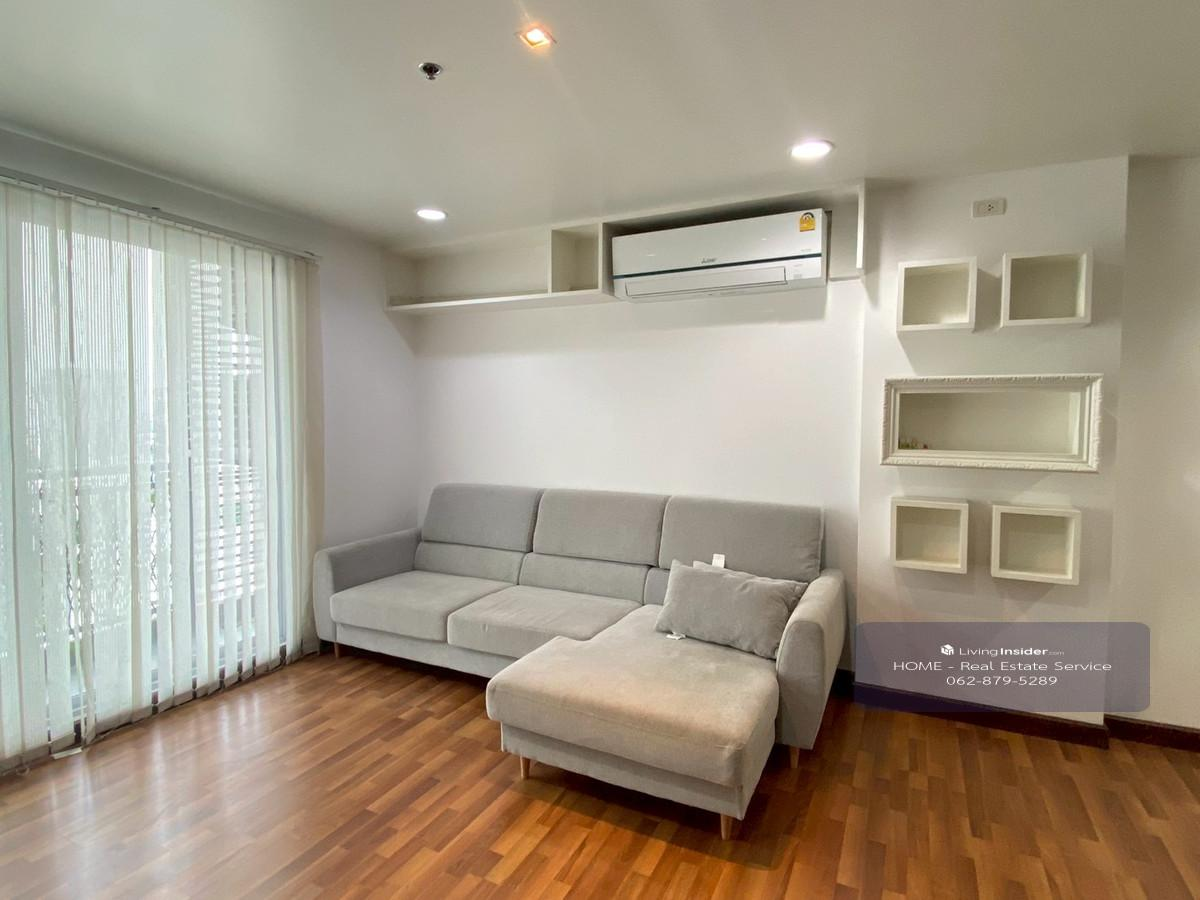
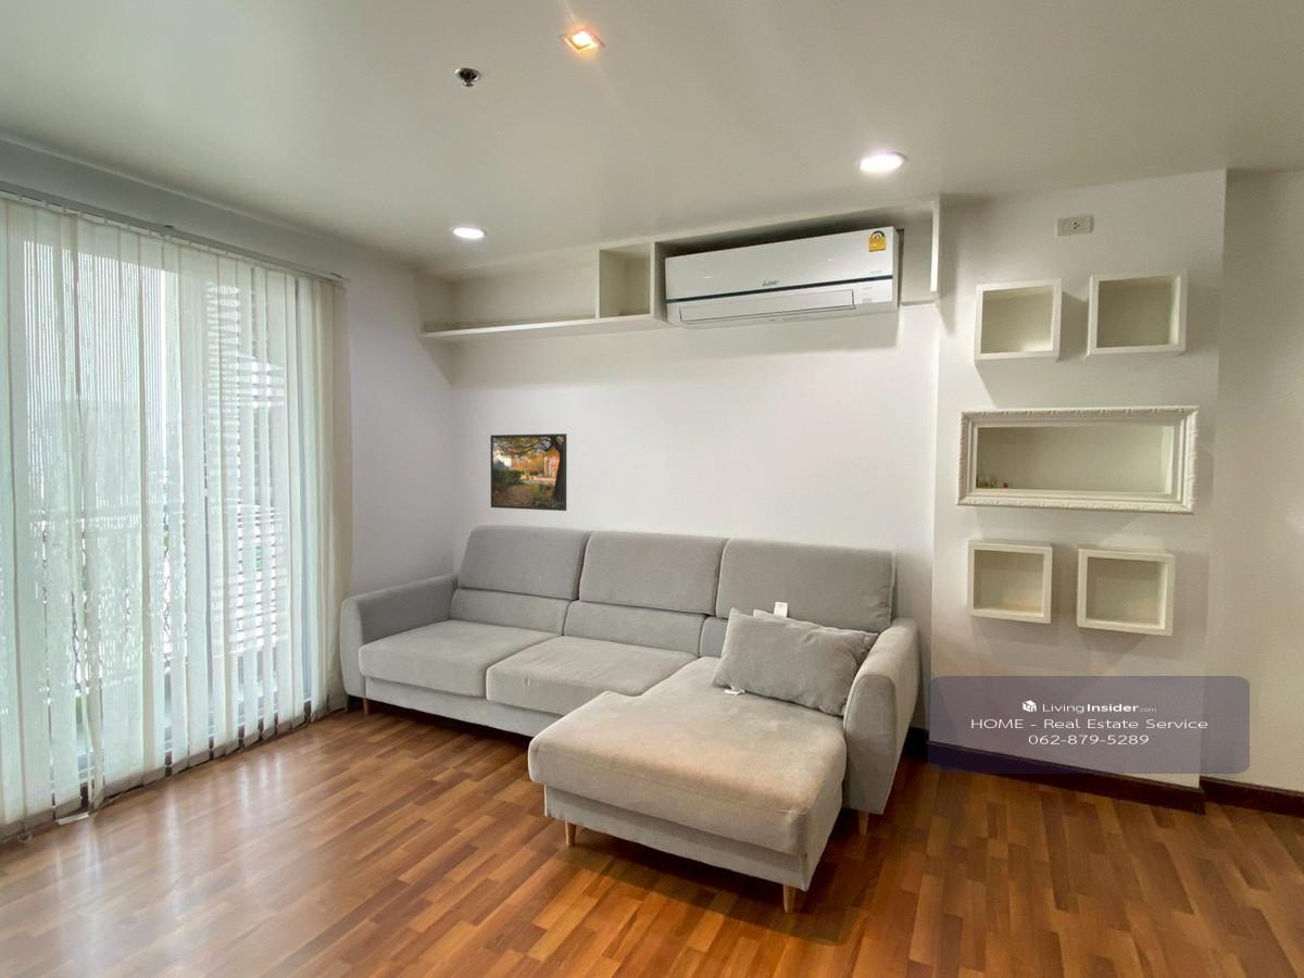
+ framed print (527, 472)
